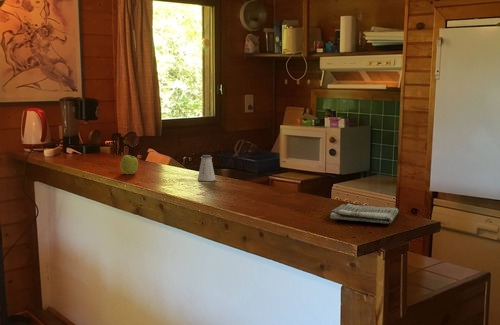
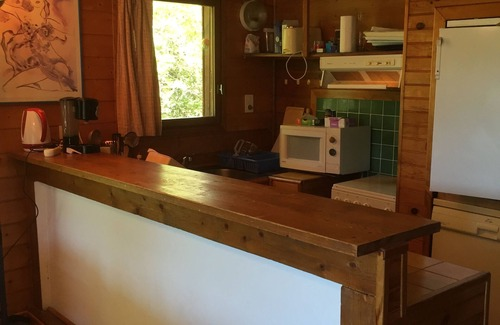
- apple (129, 163)
- saltshaker (206, 167)
- dish towel (364, 211)
